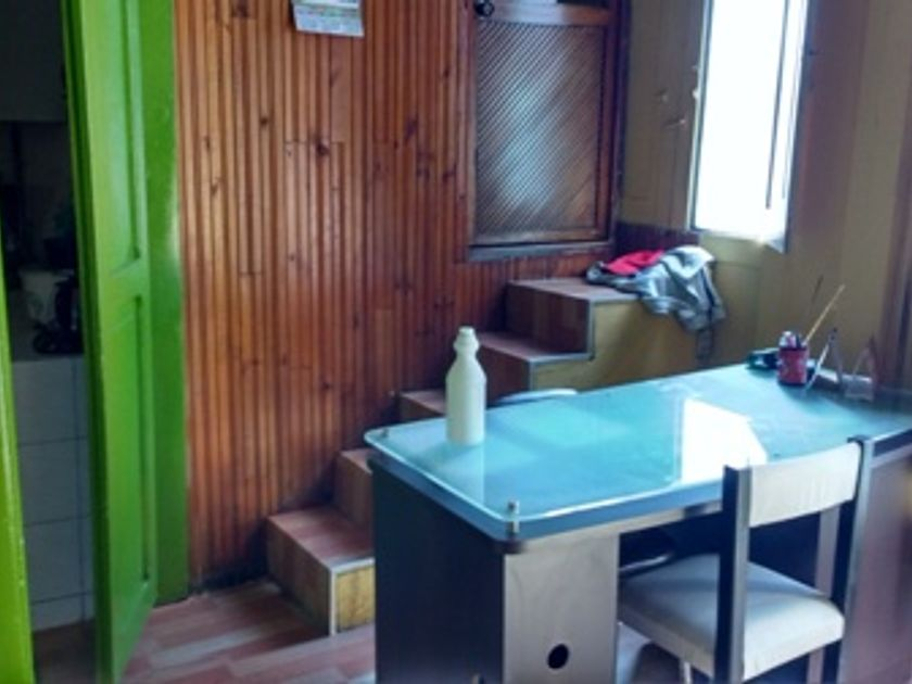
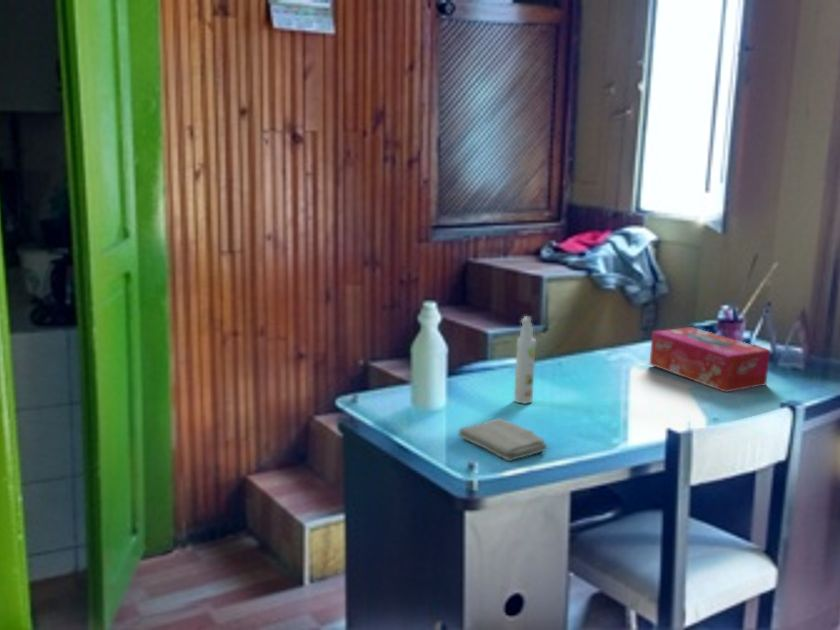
+ tissue box (707, 357)
+ spray bottle (524, 359)
+ washcloth (502, 437)
